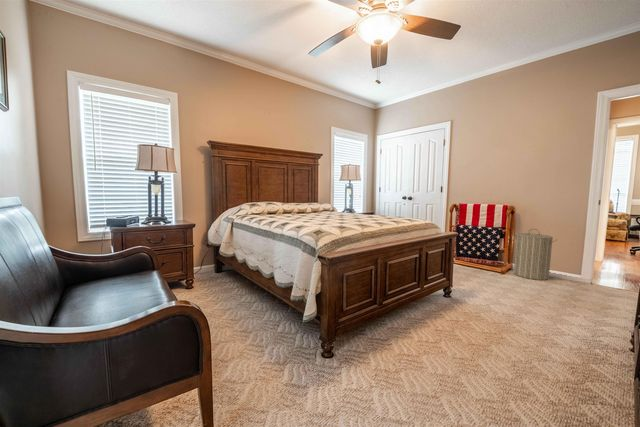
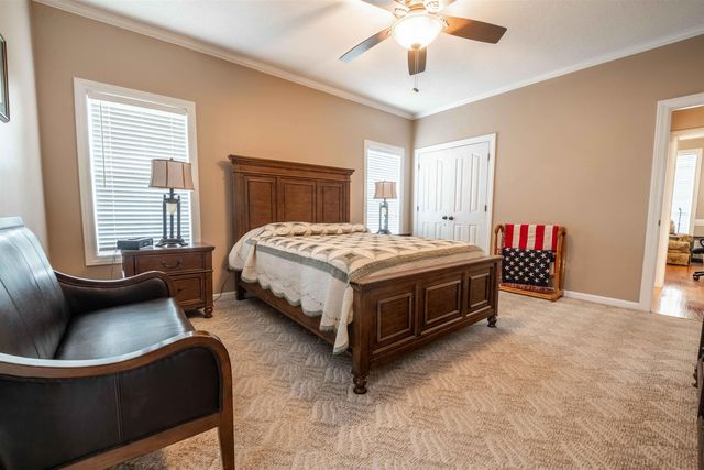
- laundry hamper (532, 252)
